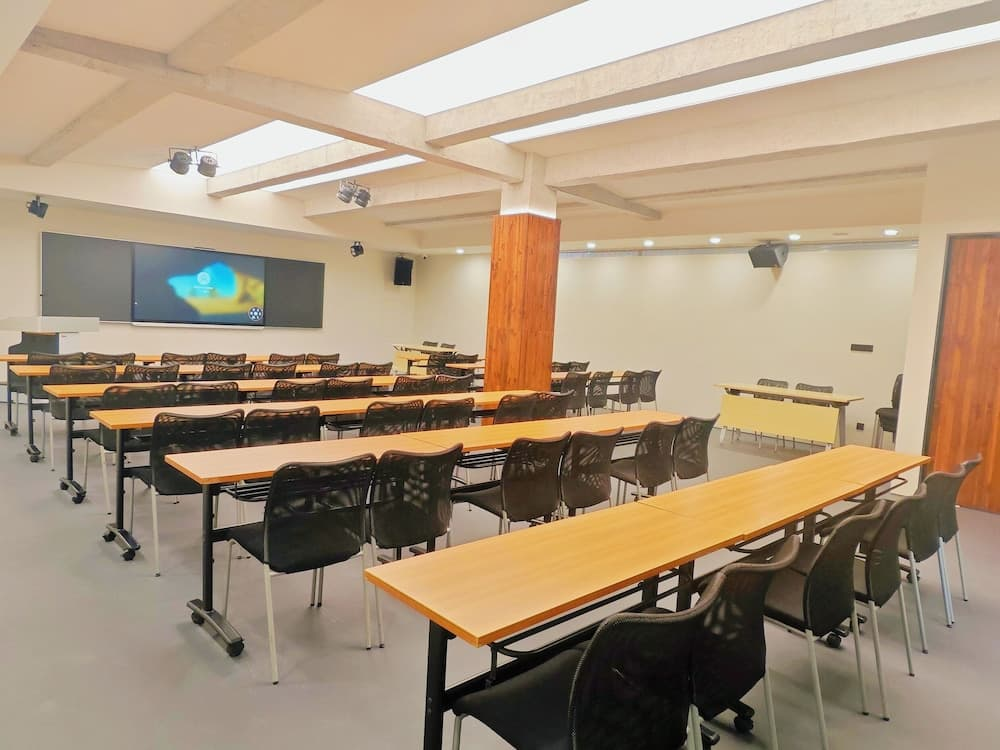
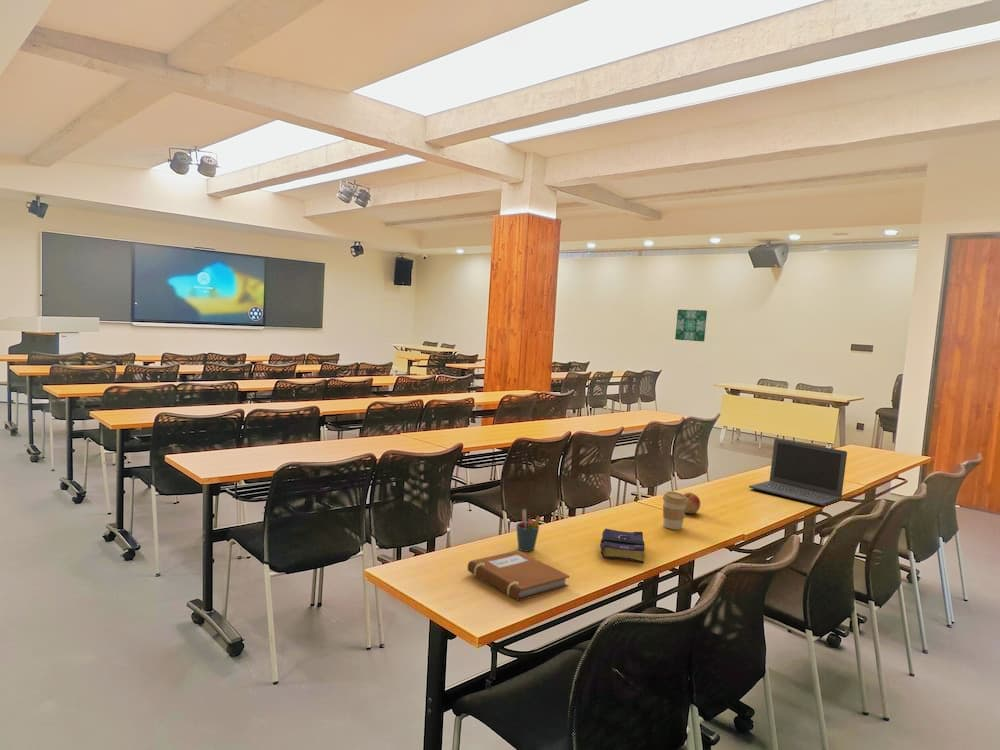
+ laptop computer (797, 470)
+ book (622, 544)
+ wall art (690, 325)
+ pen holder (527, 531)
+ apple (689, 503)
+ notebook (516, 573)
+ coffee cup (674, 510)
